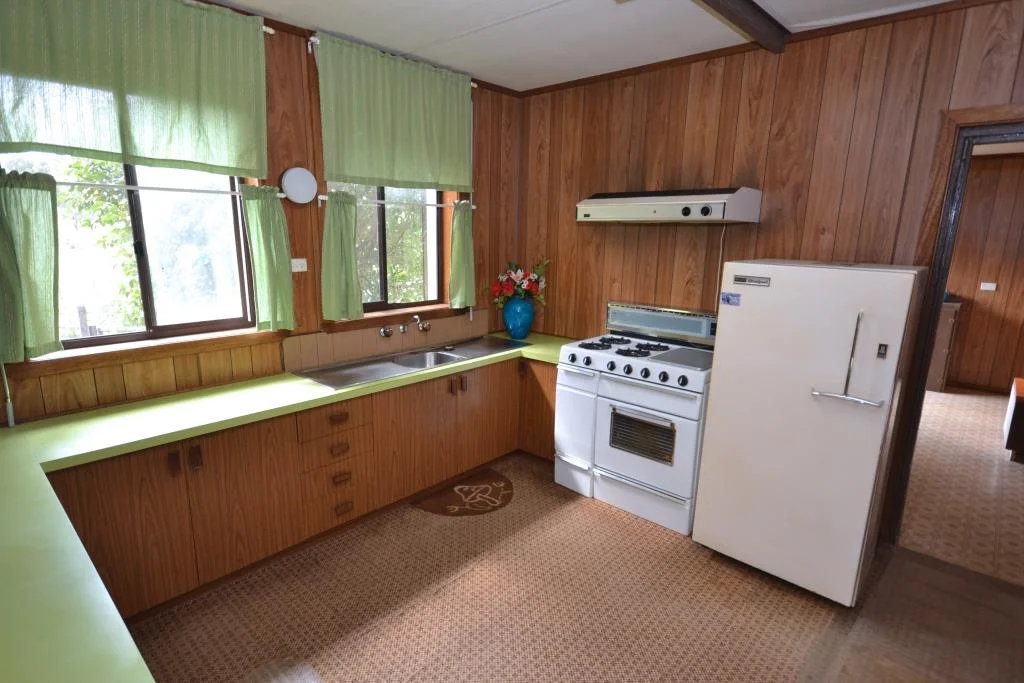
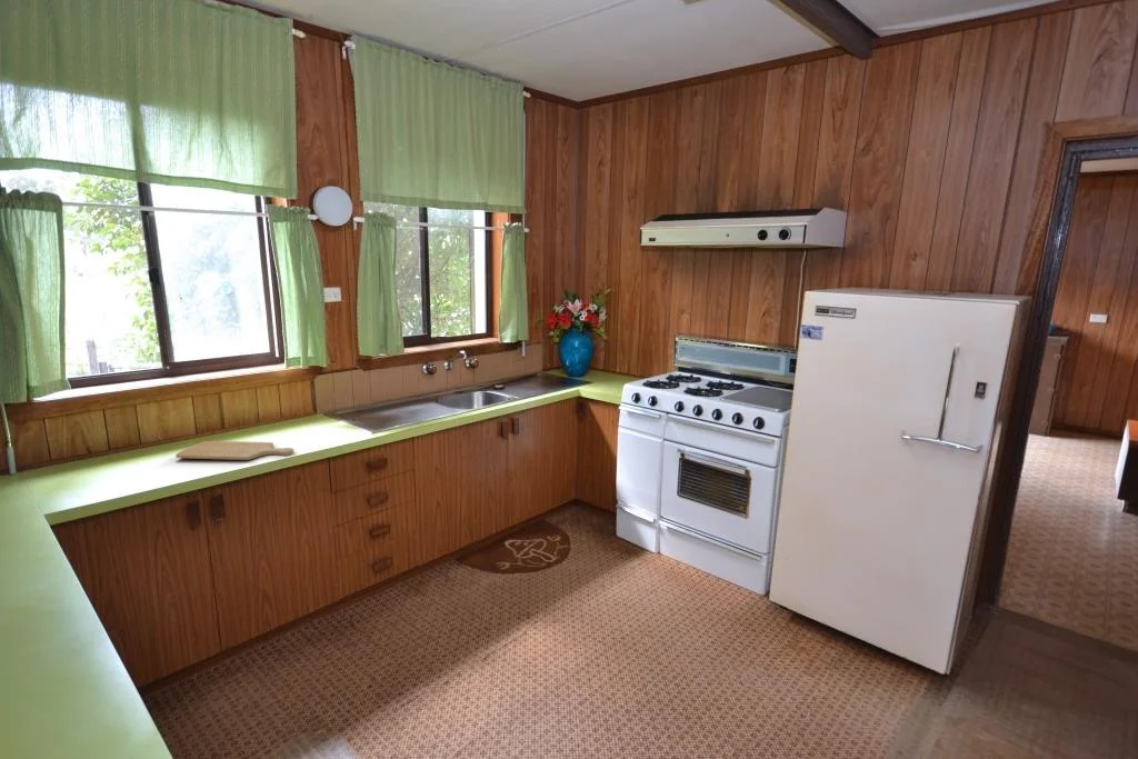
+ chopping board (241, 450)
